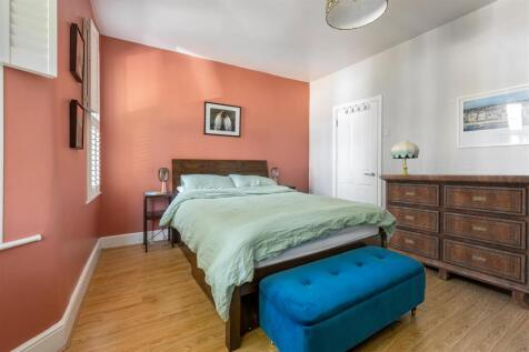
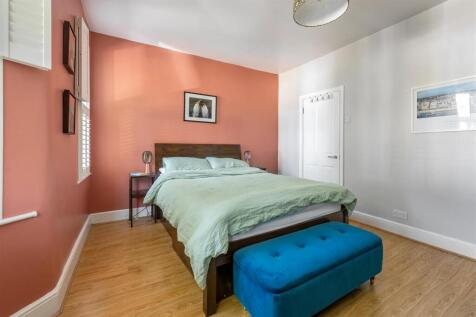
- dresser (453, 224)
- table lamp (405, 157)
